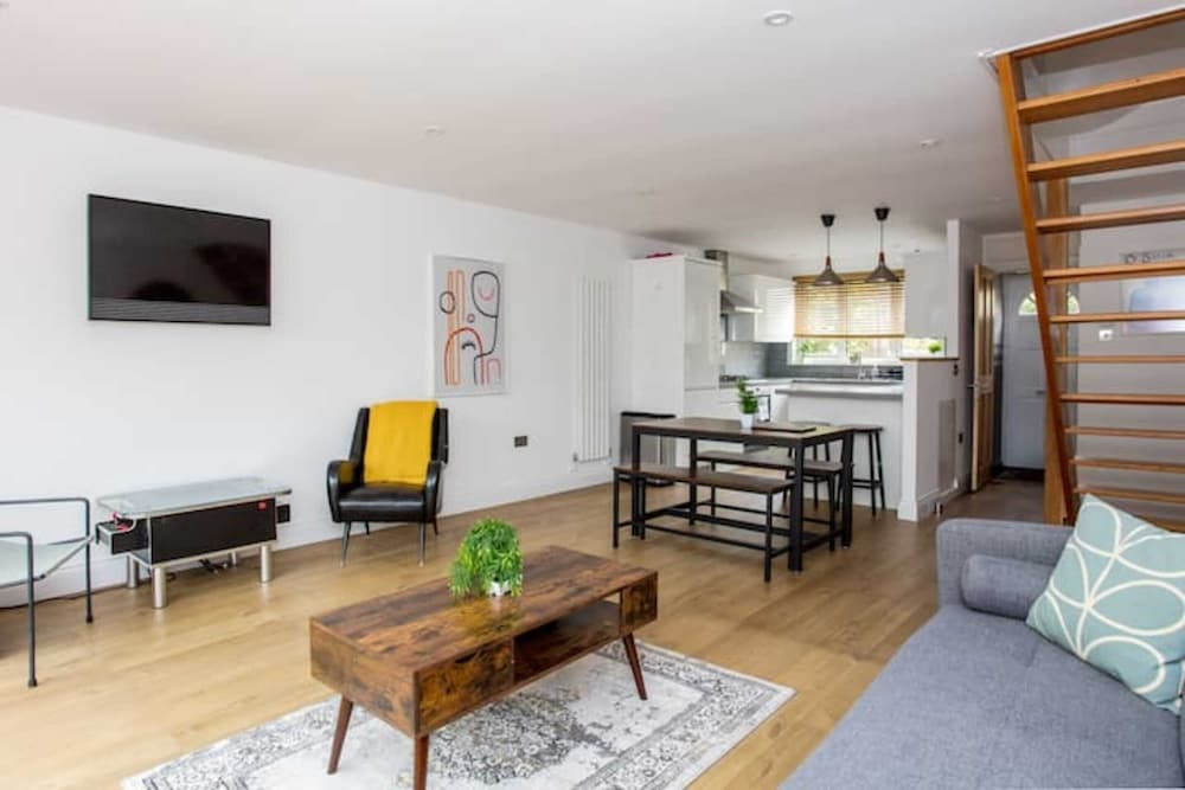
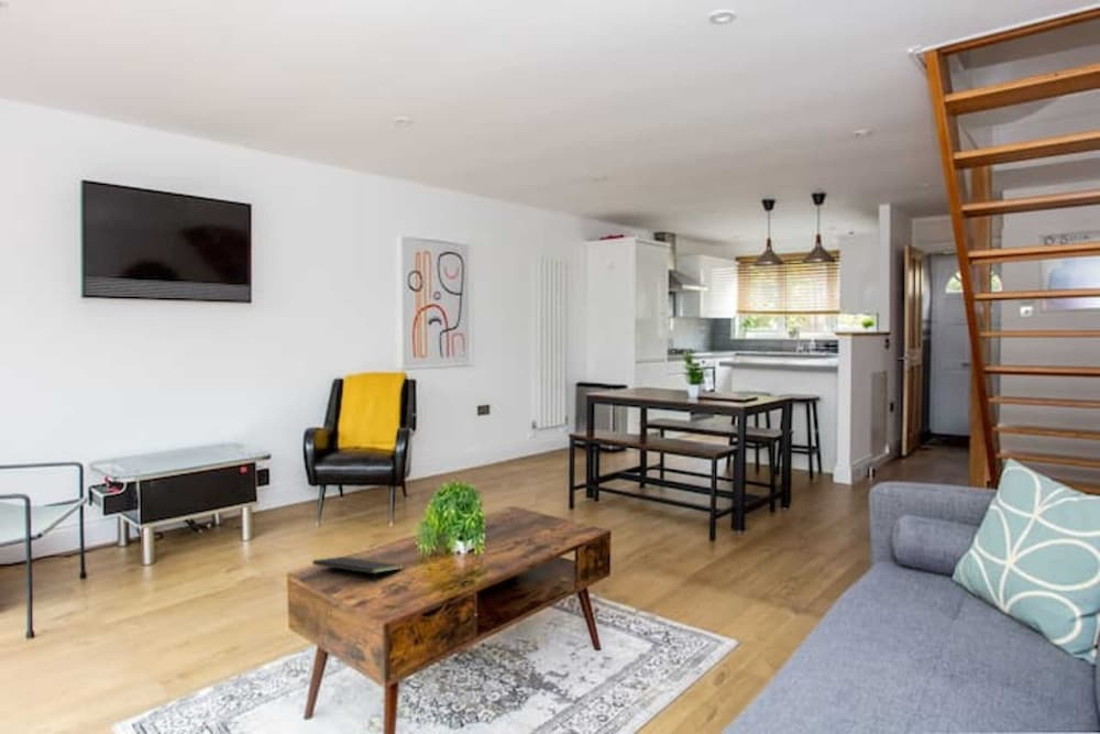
+ notepad (359, 563)
